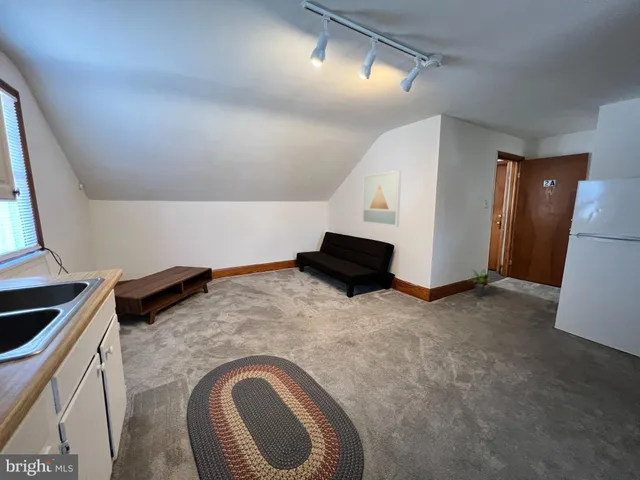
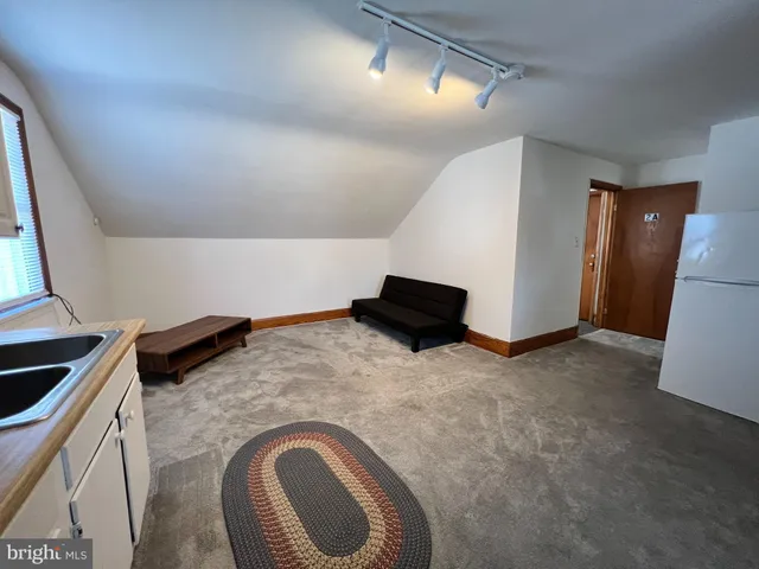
- potted plant (480, 283)
- wall art (379, 199)
